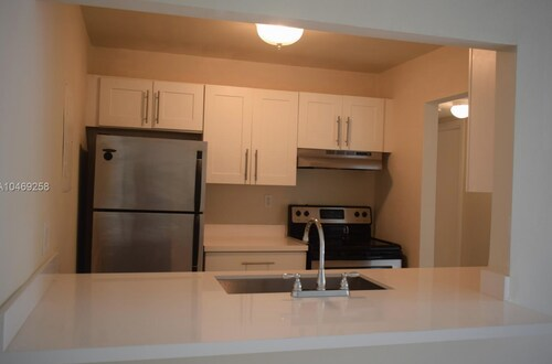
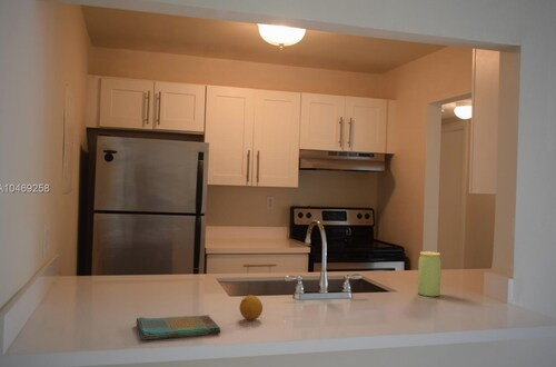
+ dish towel (177, 325)
+ fruit (250, 307)
+ jar (429, 274)
